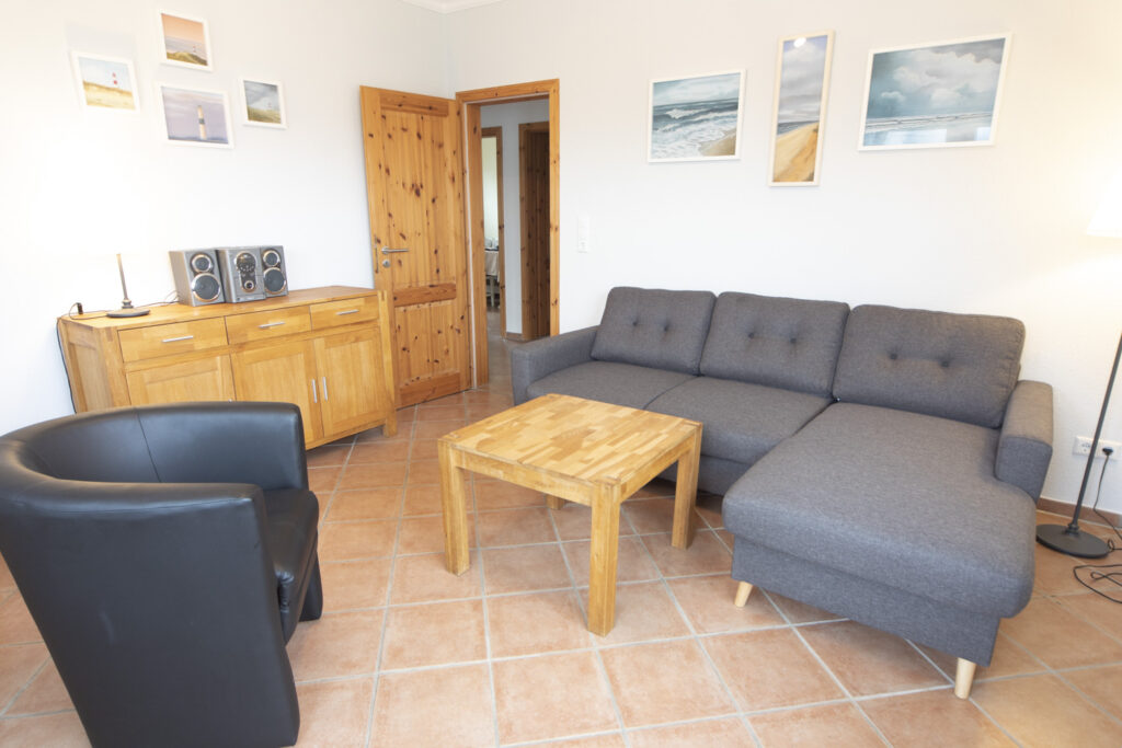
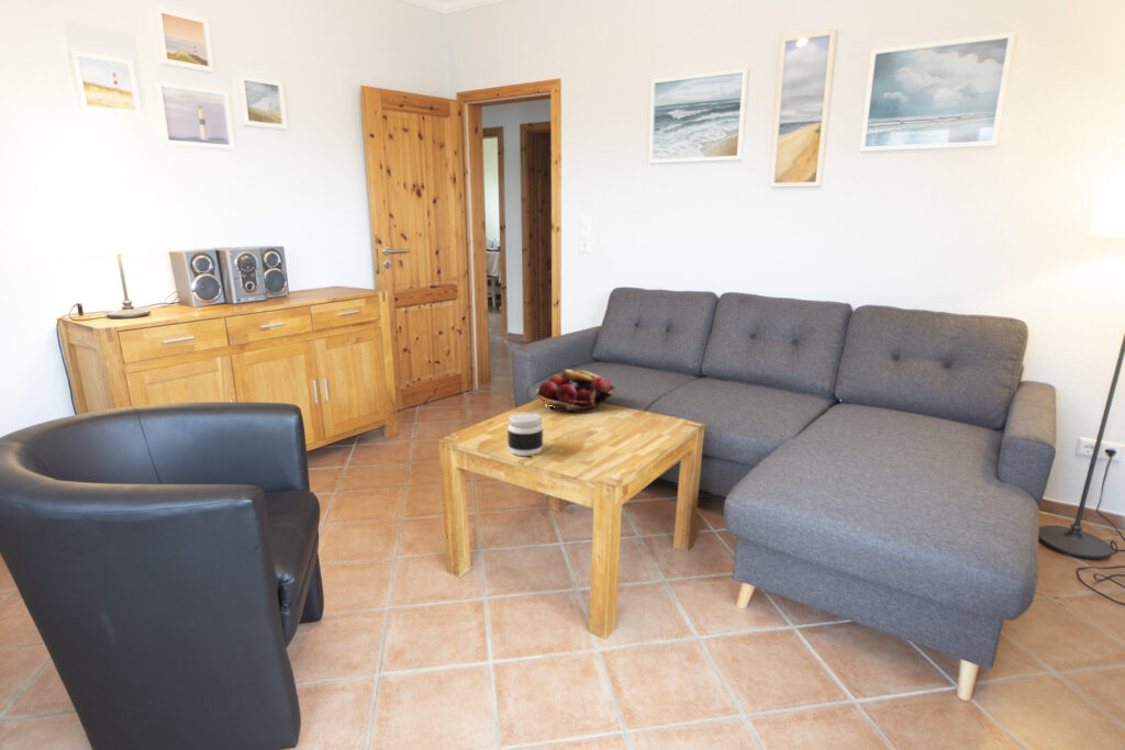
+ fruit basket (575, 389)
+ jar (525, 433)
